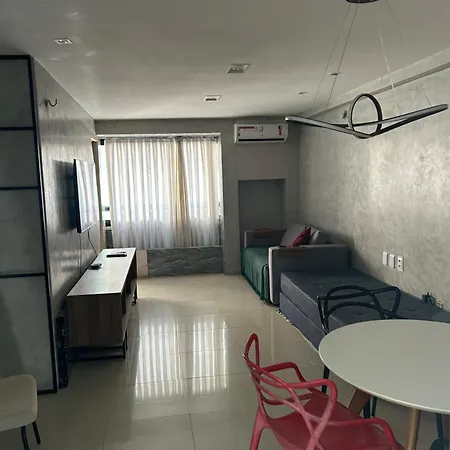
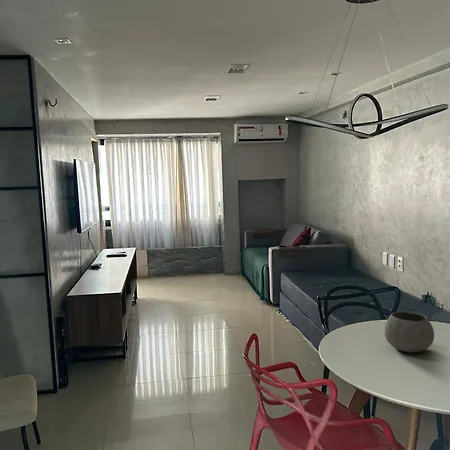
+ bowl (408, 332)
